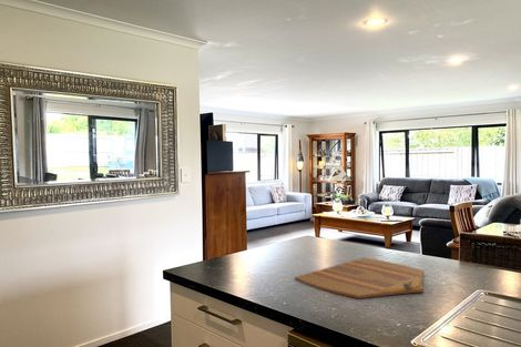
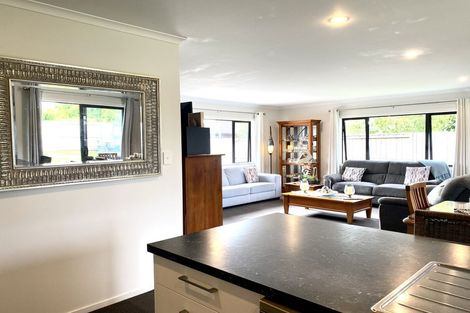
- cutting board (372, 275)
